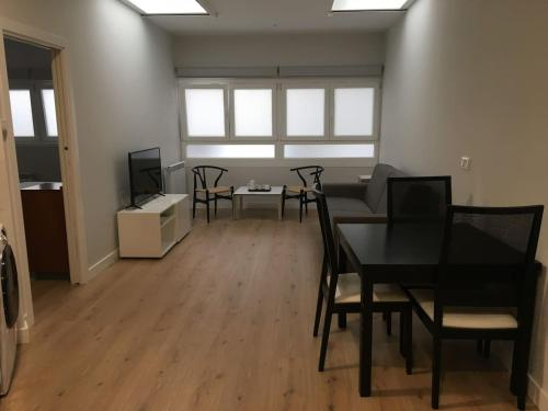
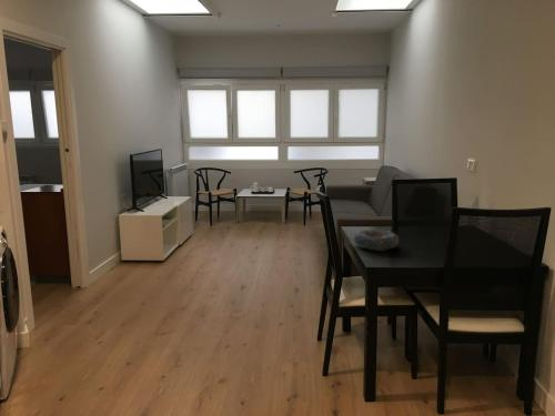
+ decorative bowl (375, 239)
